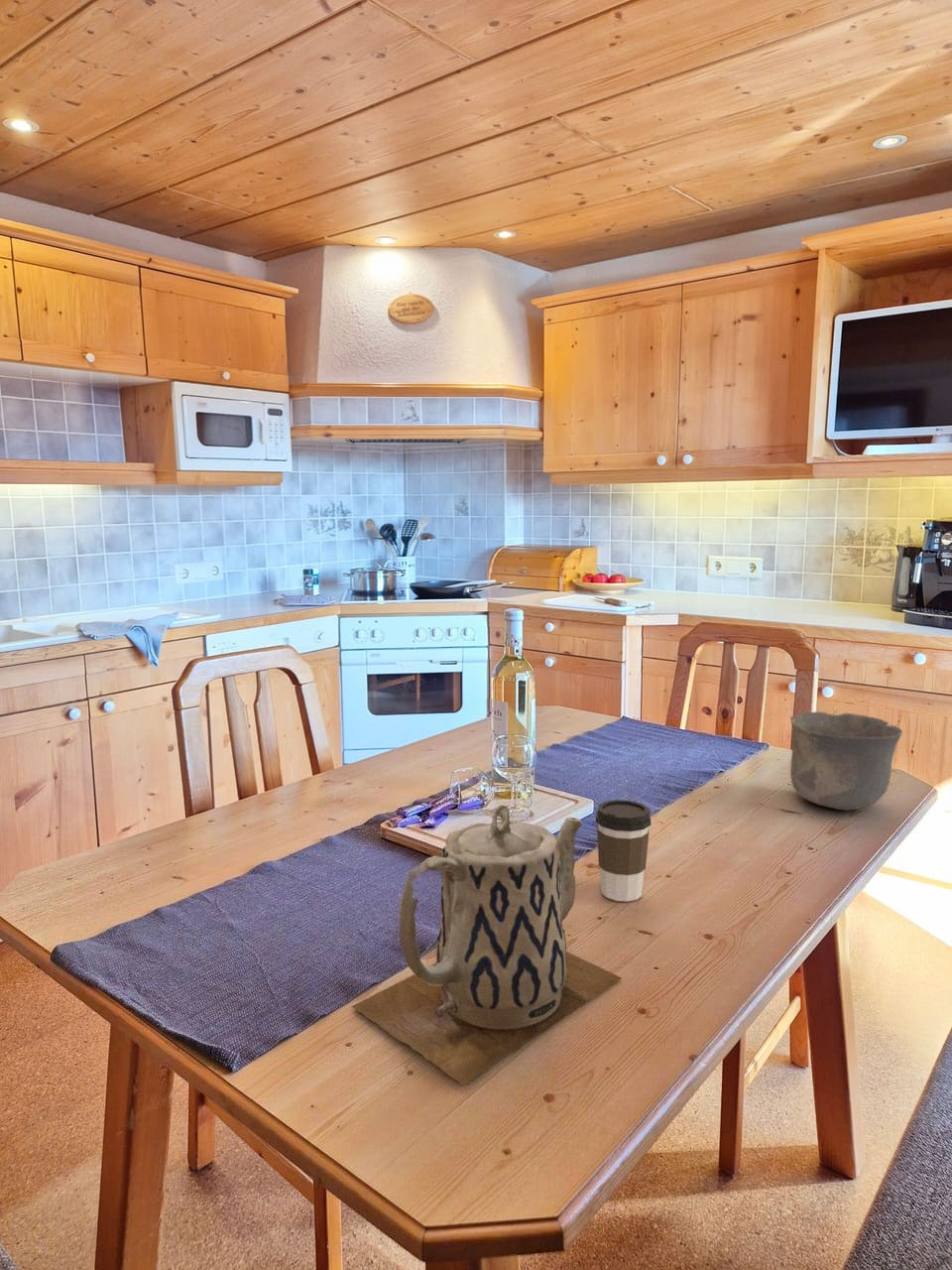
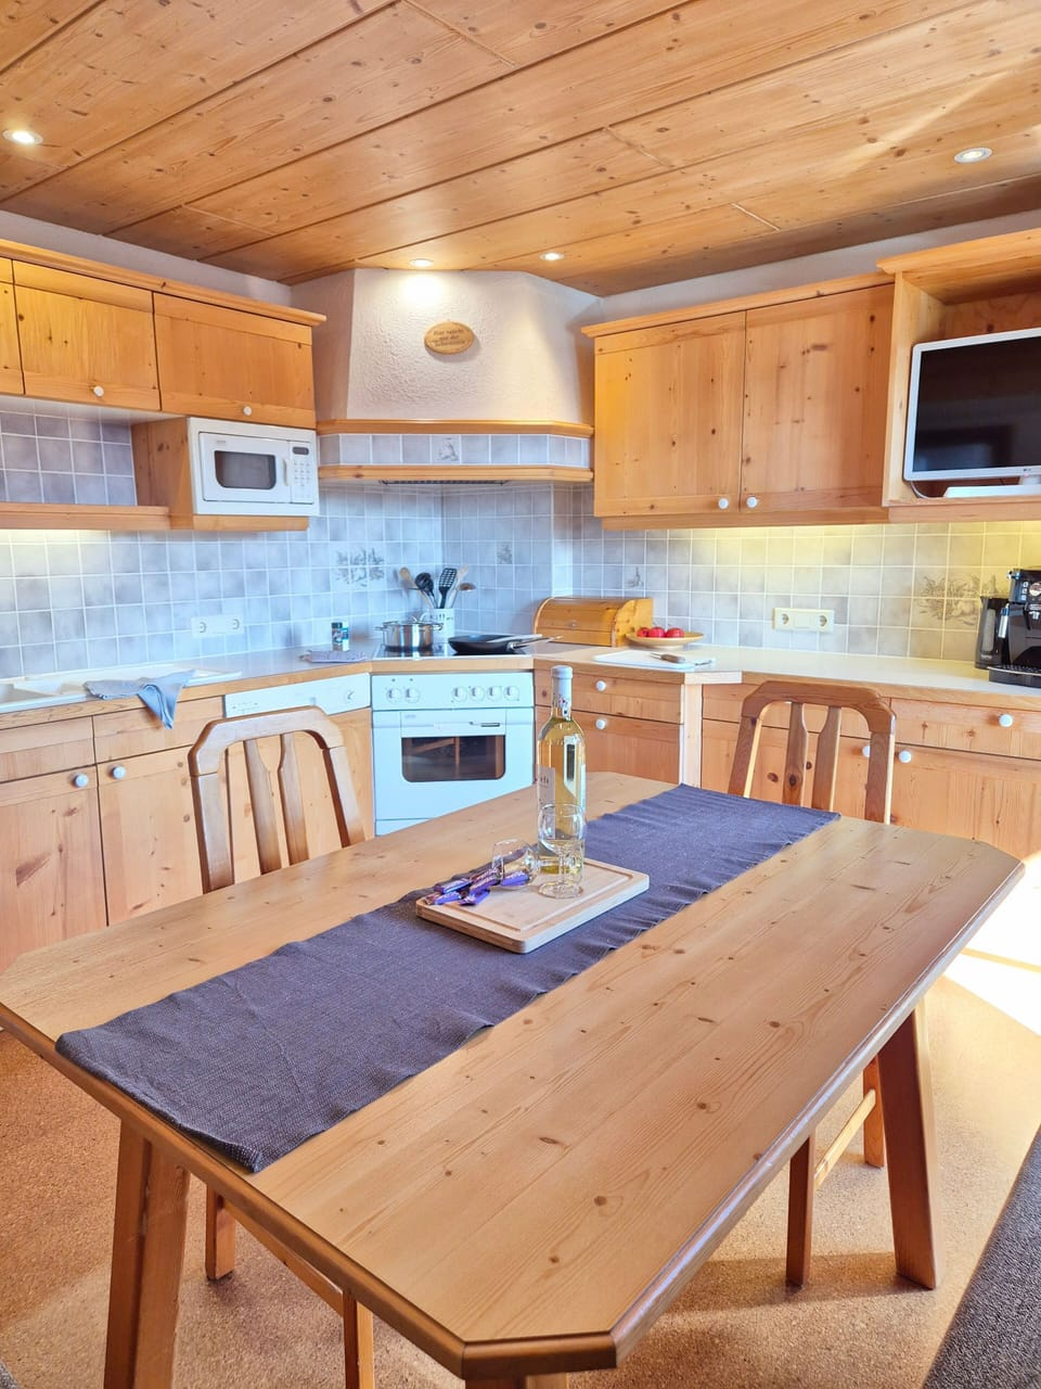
- cup (843, 765)
- coffee cup (622, 850)
- teapot (490, 900)
